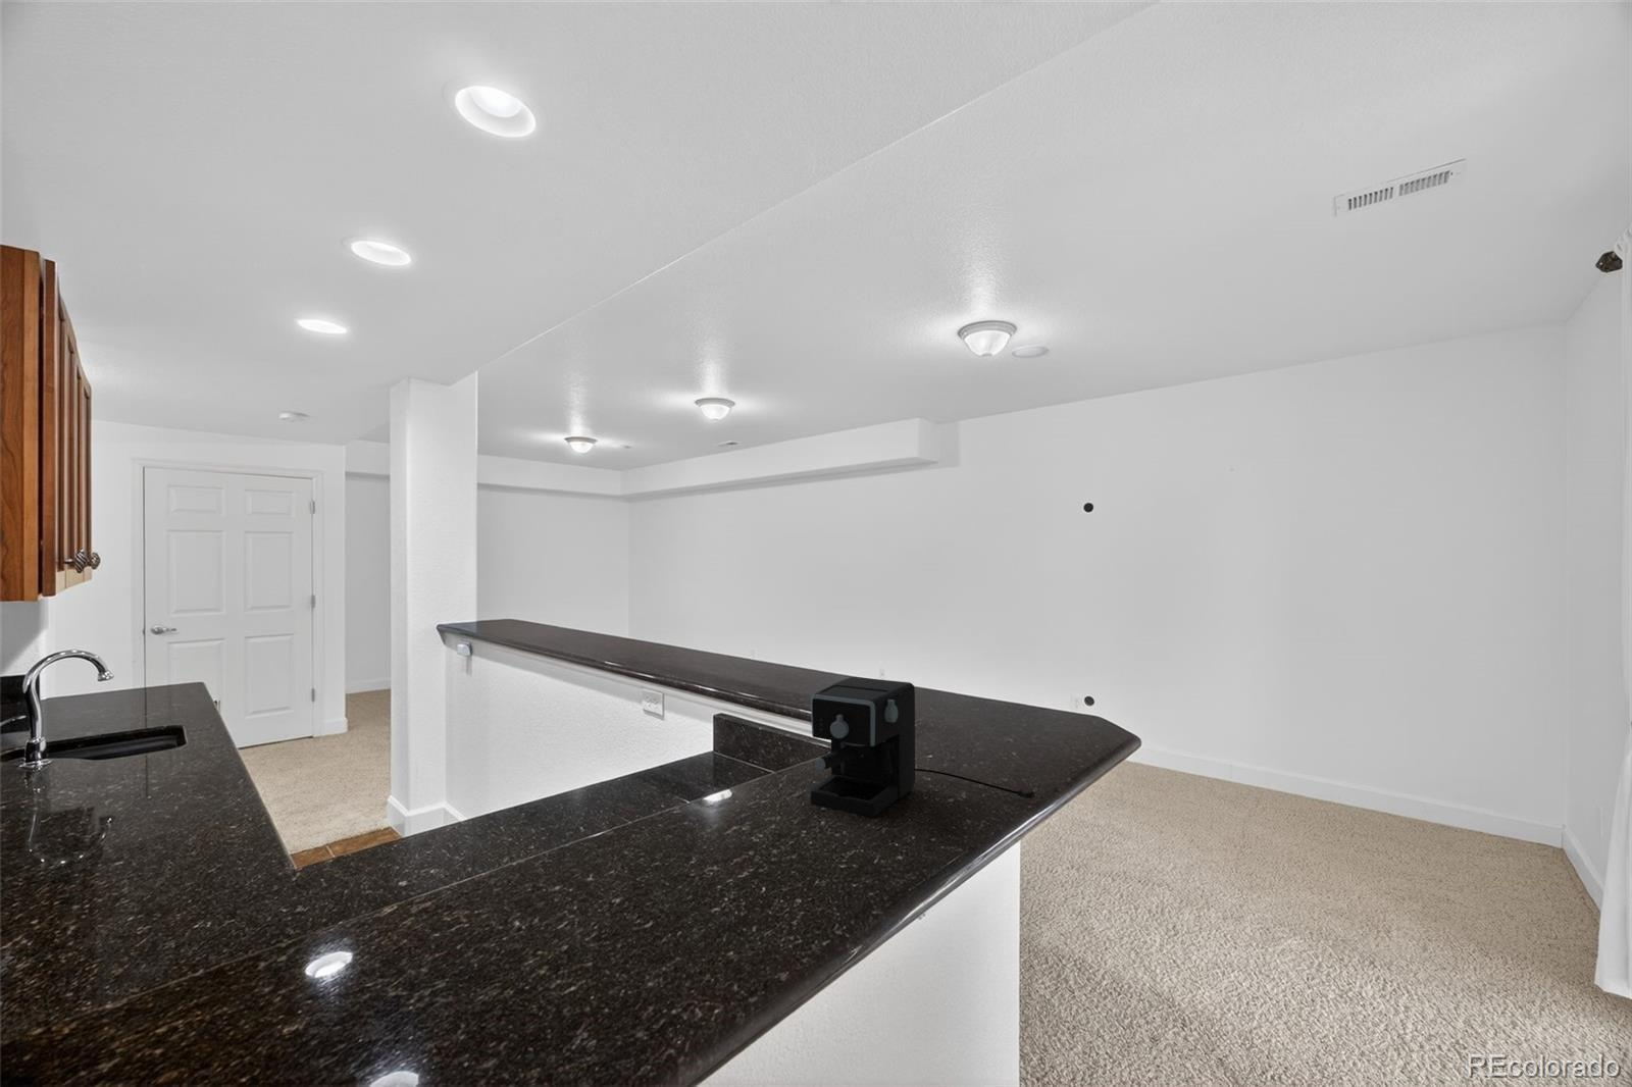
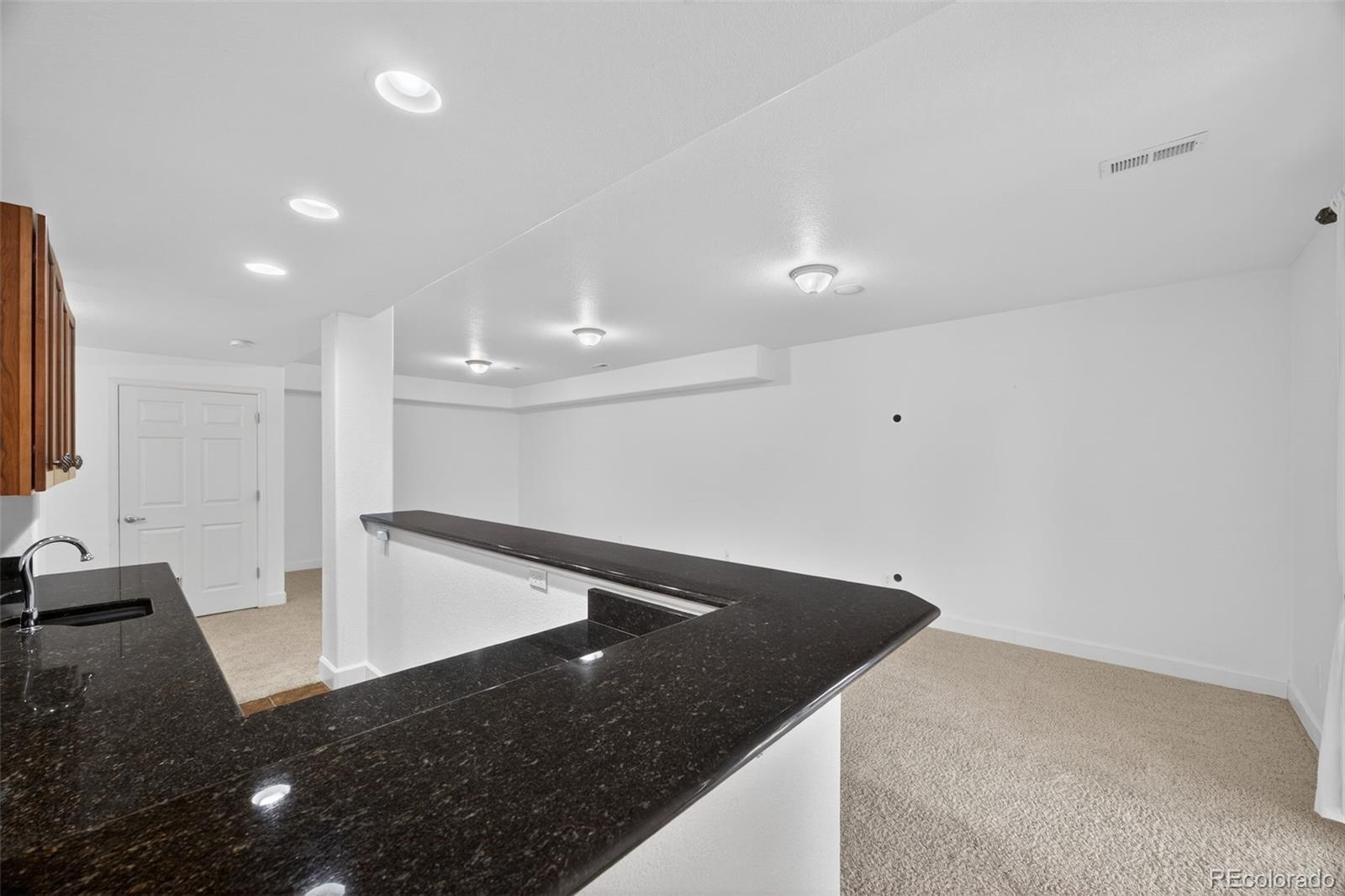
- coffee maker (914, 746)
